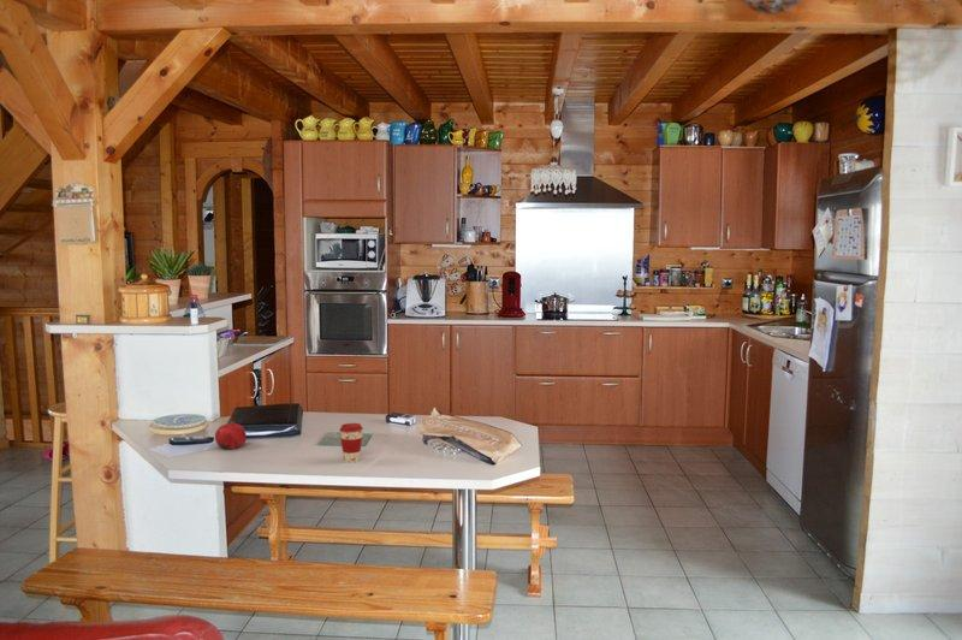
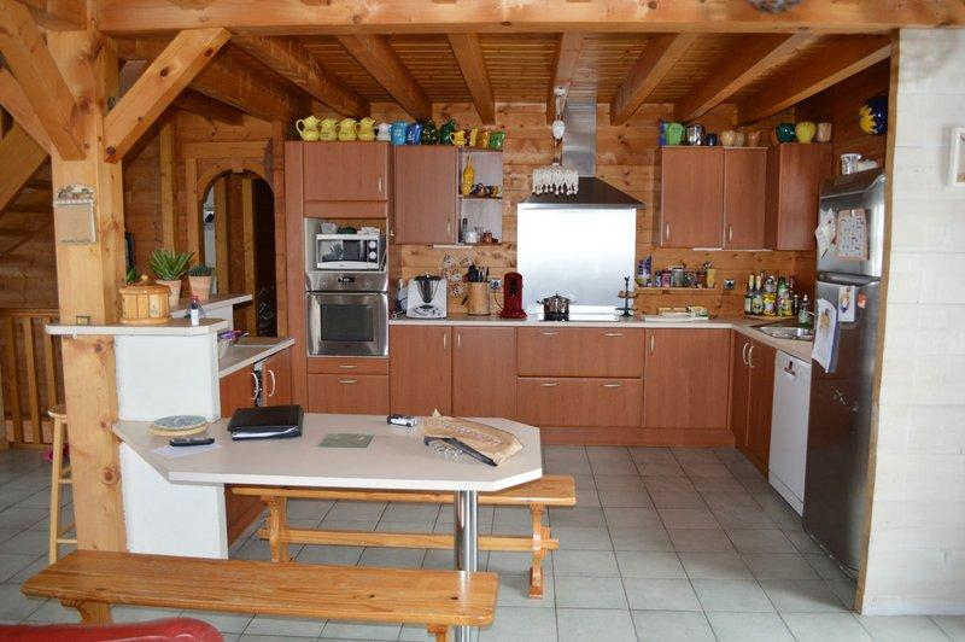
- fruit (231, 433)
- coffee cup (351, 443)
